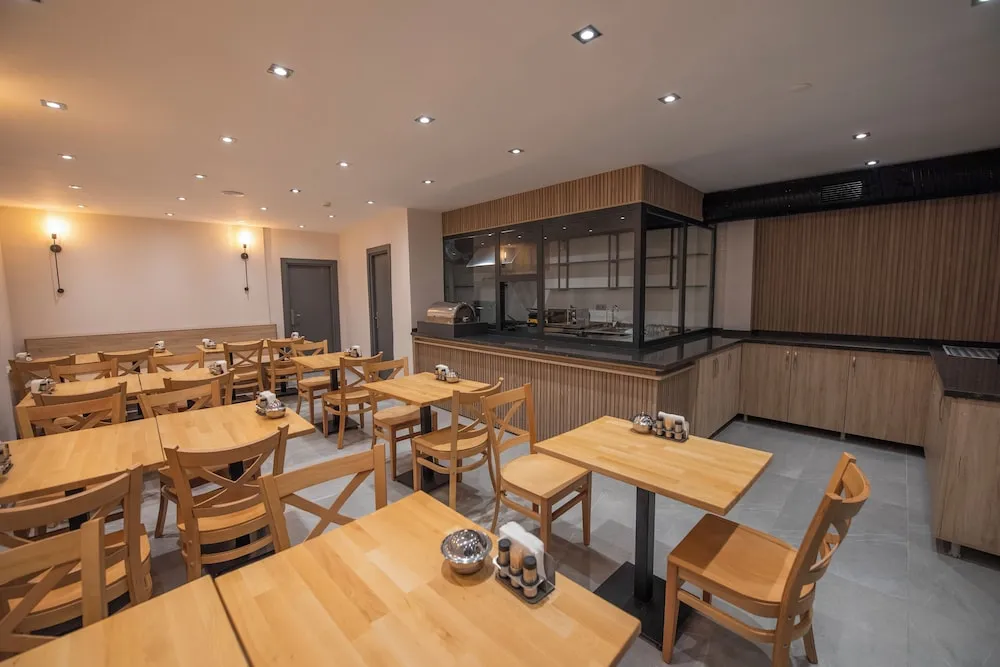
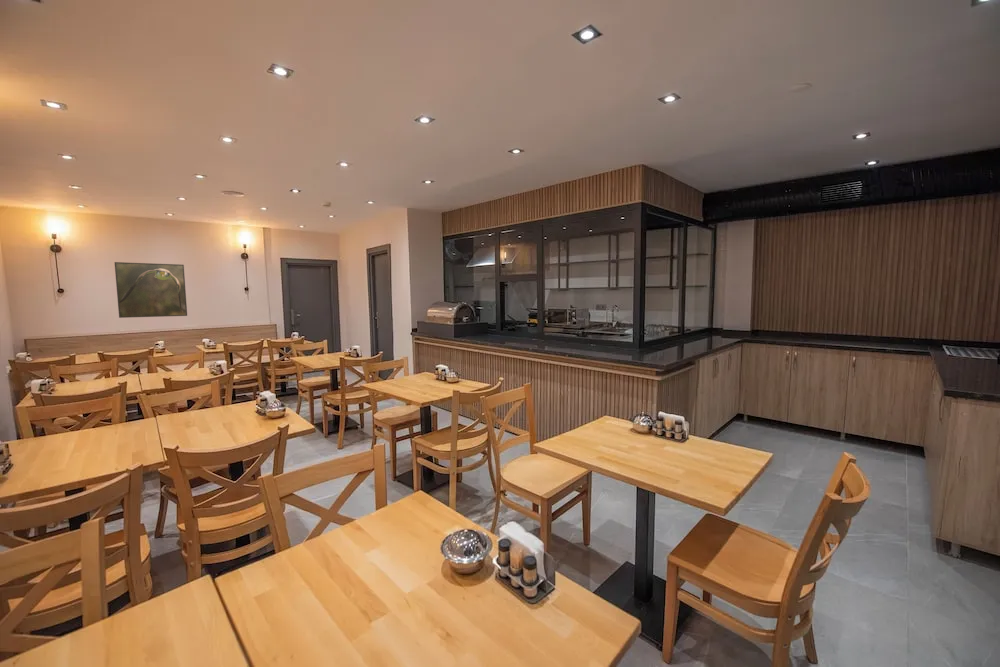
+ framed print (152, 290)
